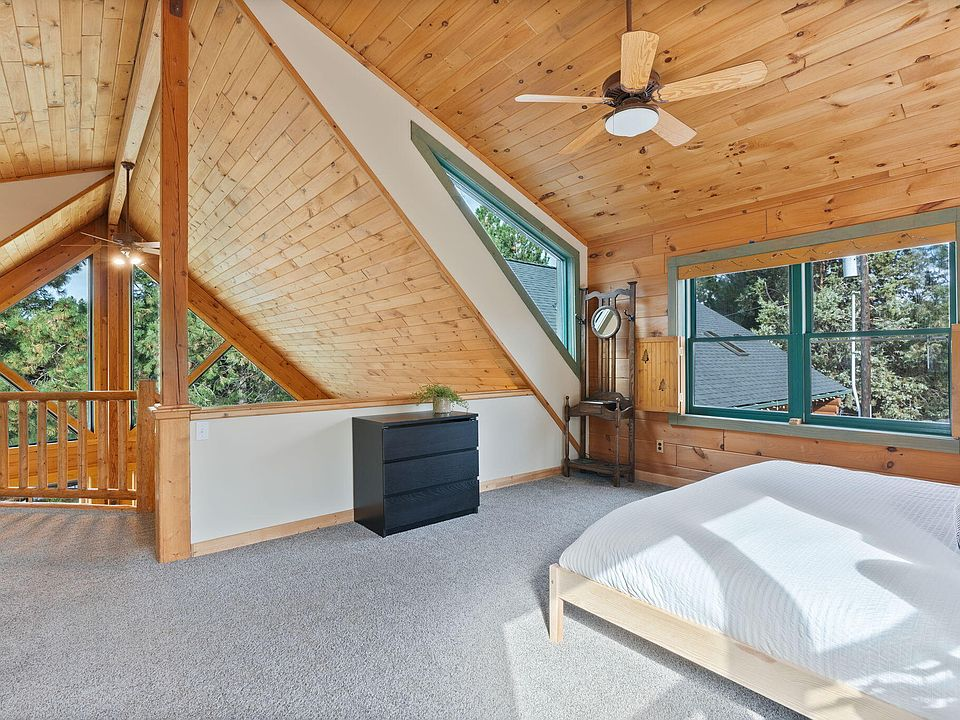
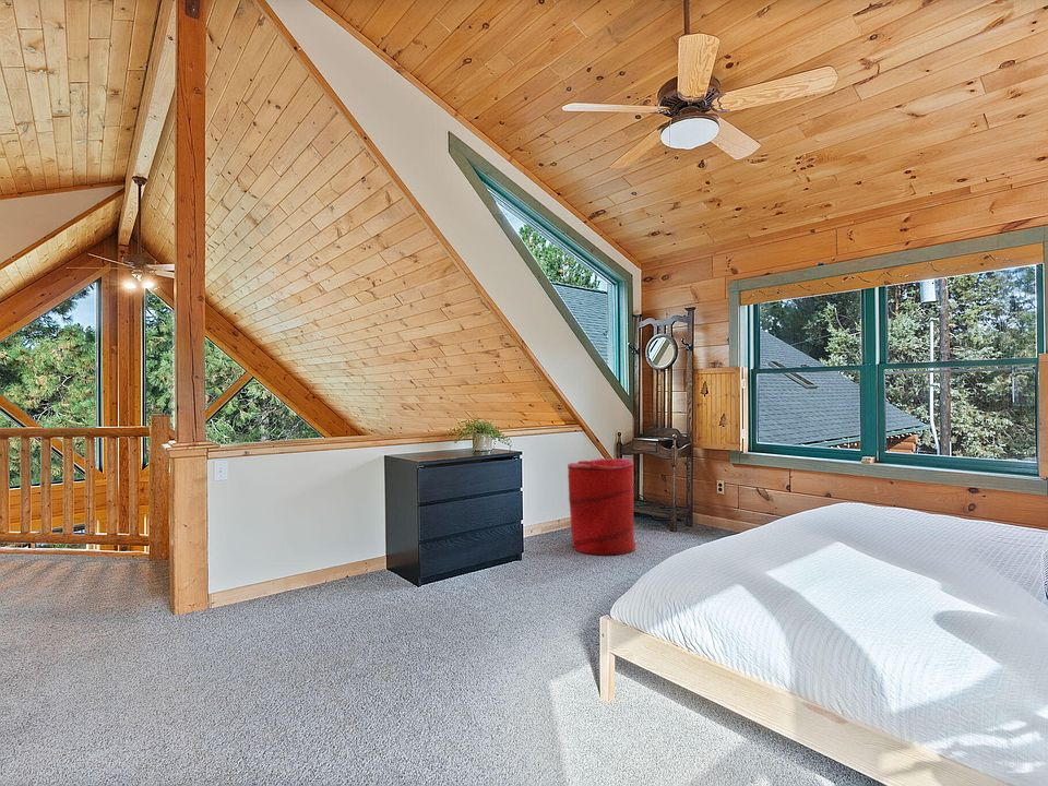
+ laundry hamper (600, 502)
